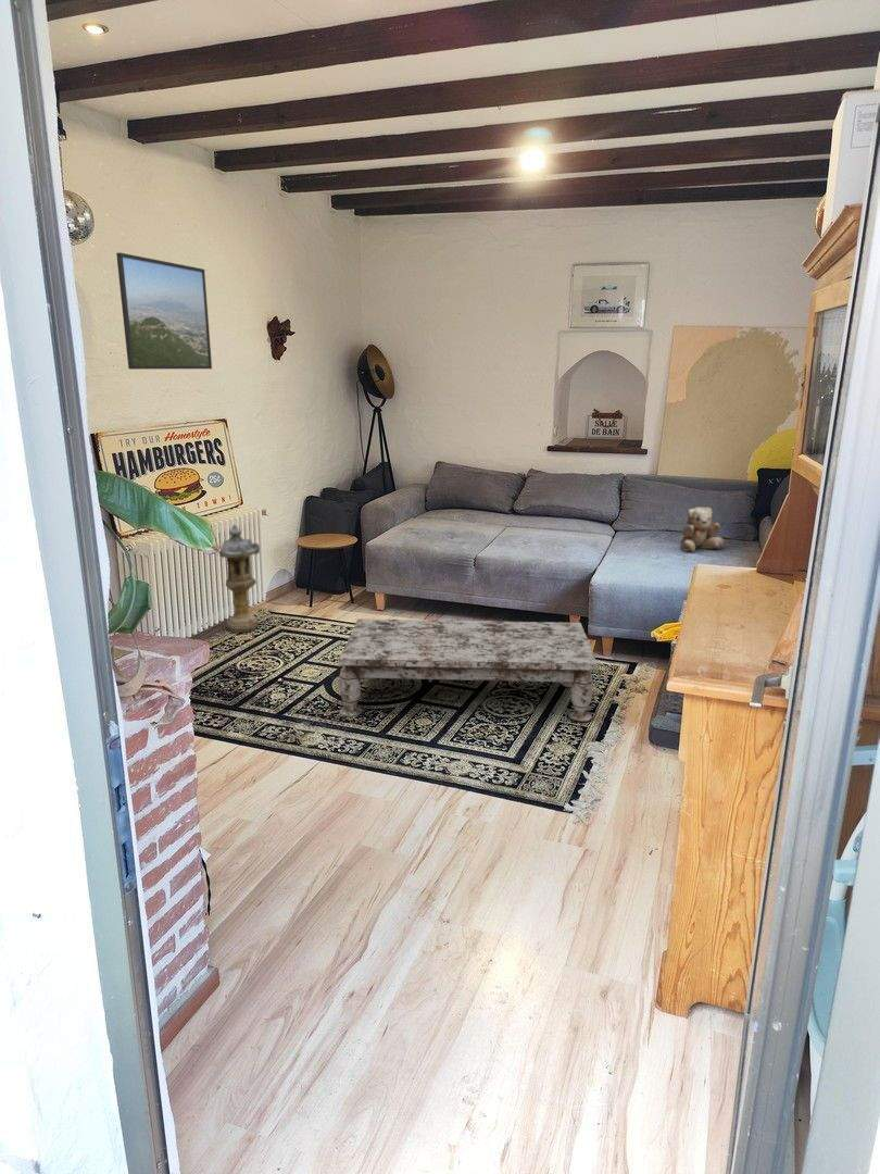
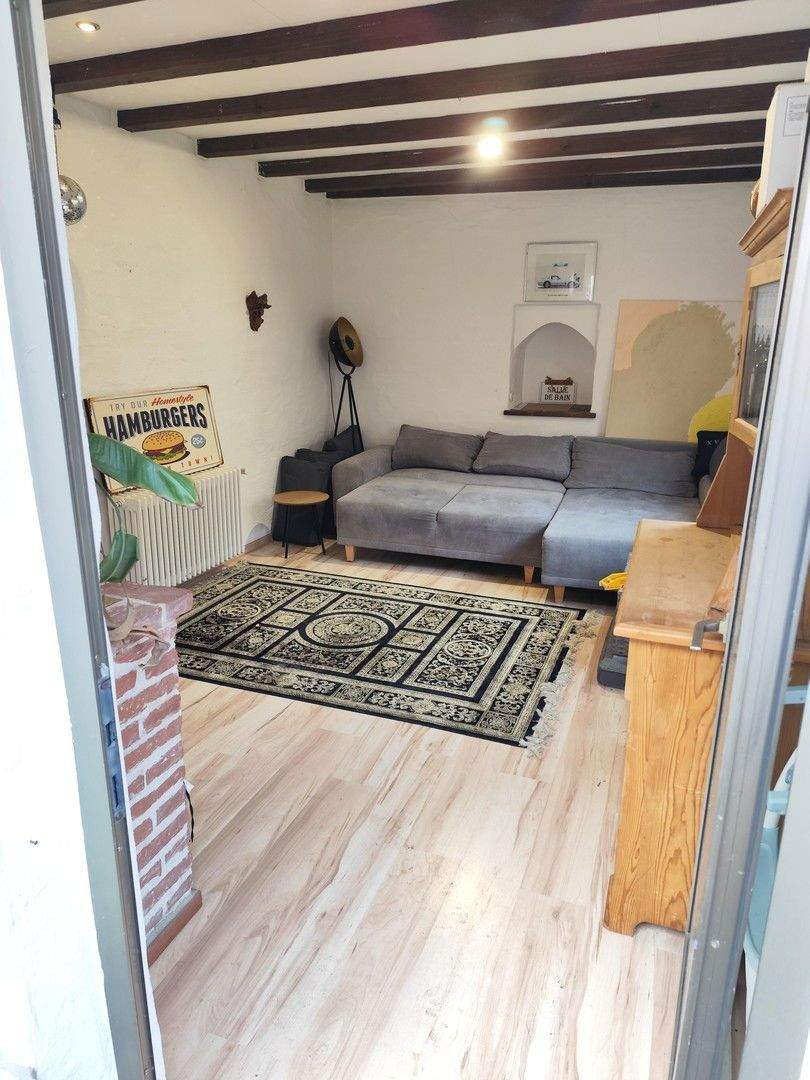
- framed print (168, 315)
- teddy bear (702, 528)
- coffee table (465, 667)
- lantern (238, 577)
